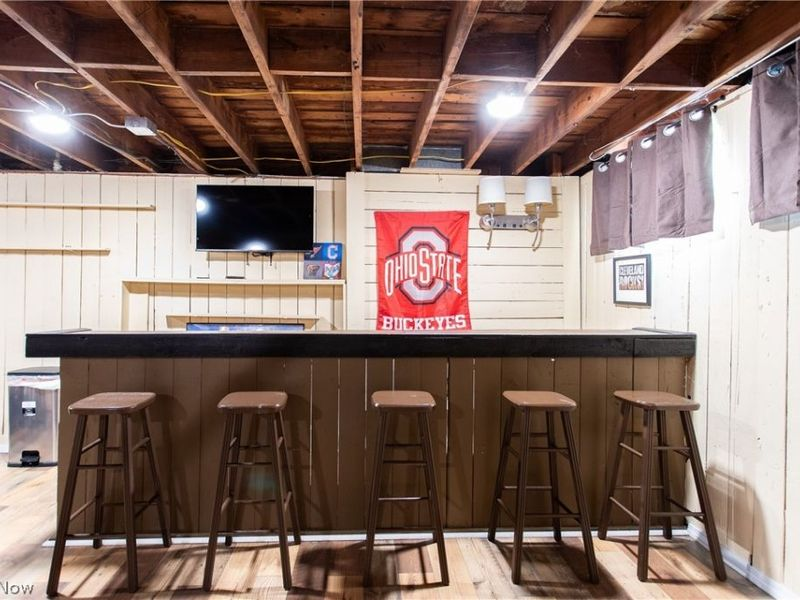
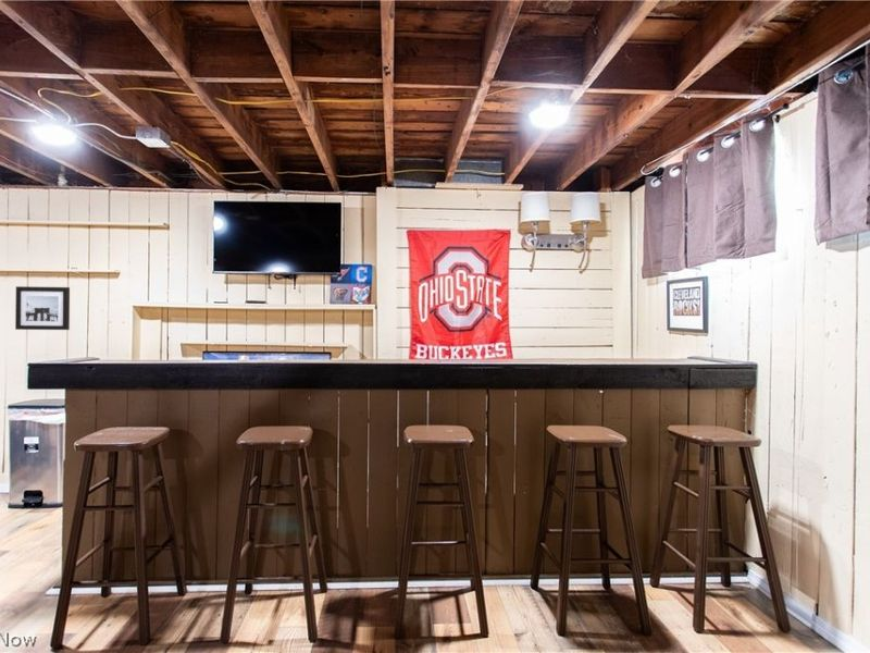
+ wall art (42, 308)
